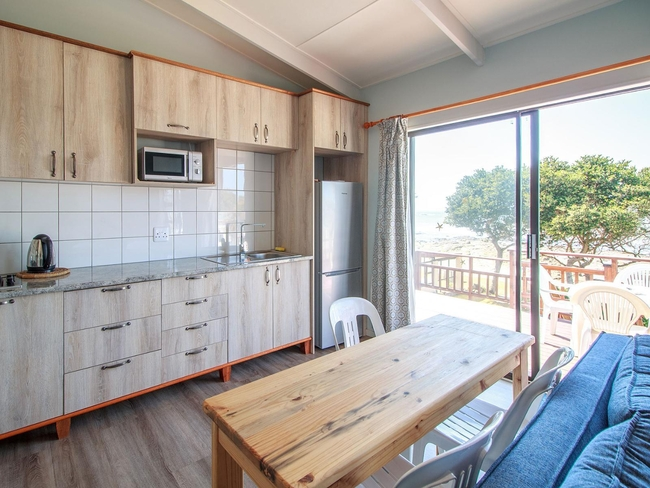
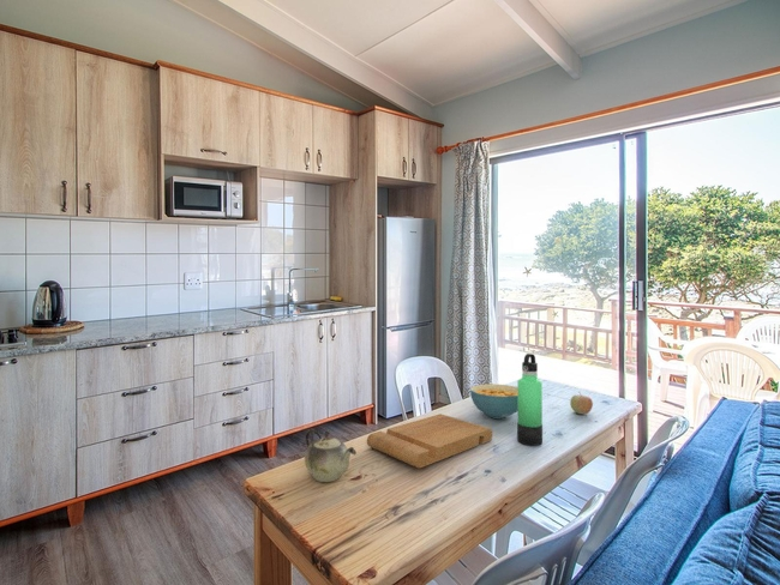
+ cutting board (431, 436)
+ cereal bowl (497, 403)
+ teapot (329, 454)
+ fruit (581, 402)
+ thermos bottle (529, 397)
